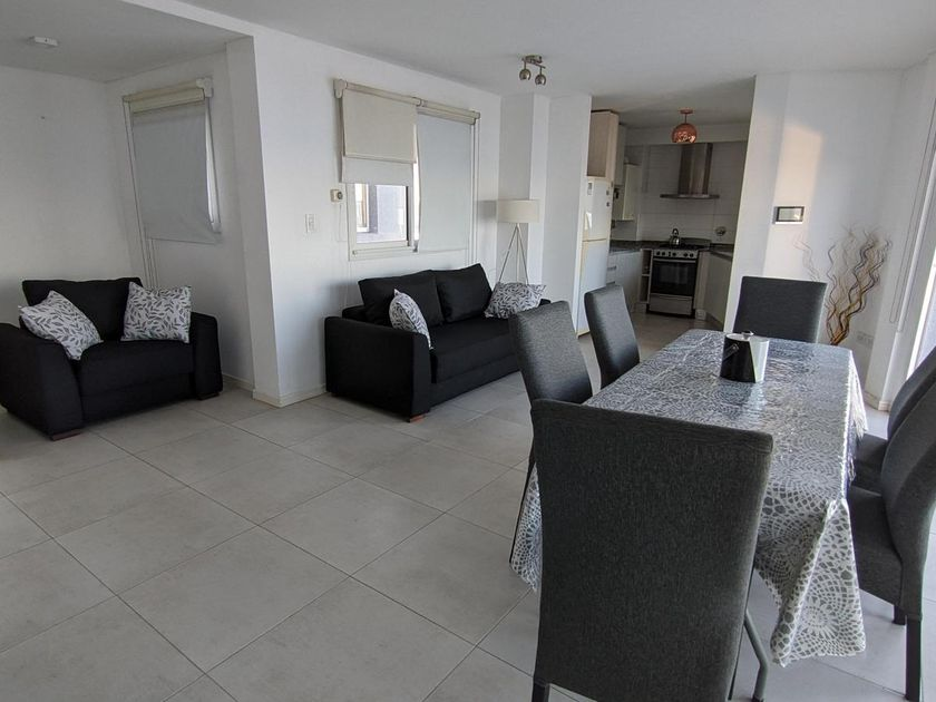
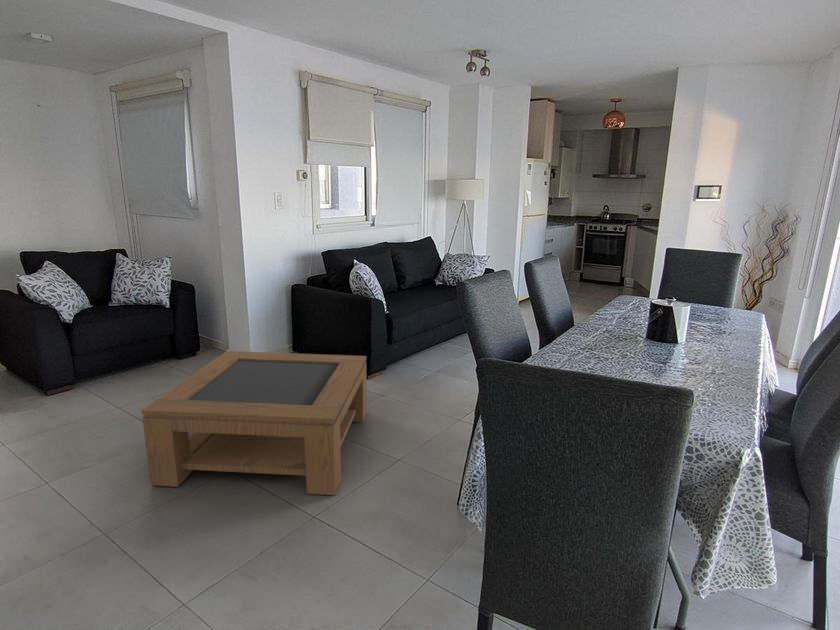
+ coffee table (272, 412)
